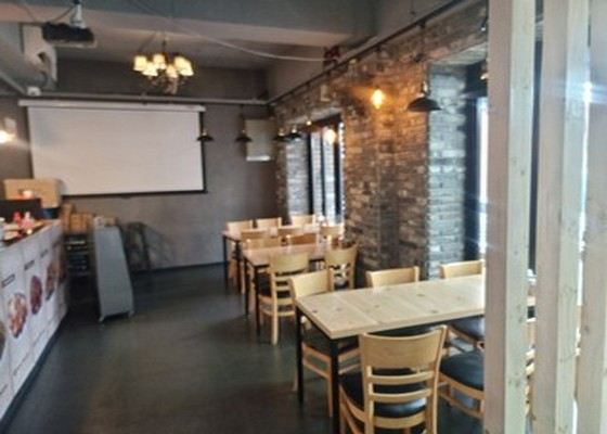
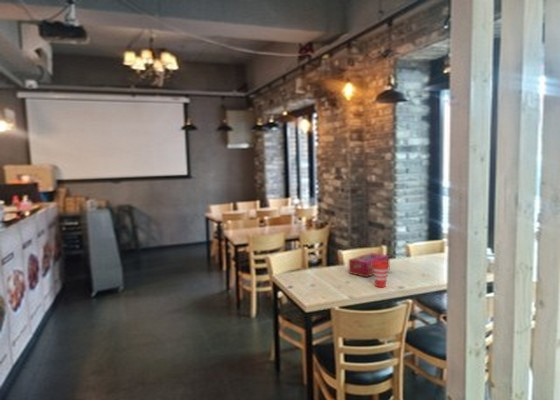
+ cup (380, 274)
+ tissue box (369, 264)
